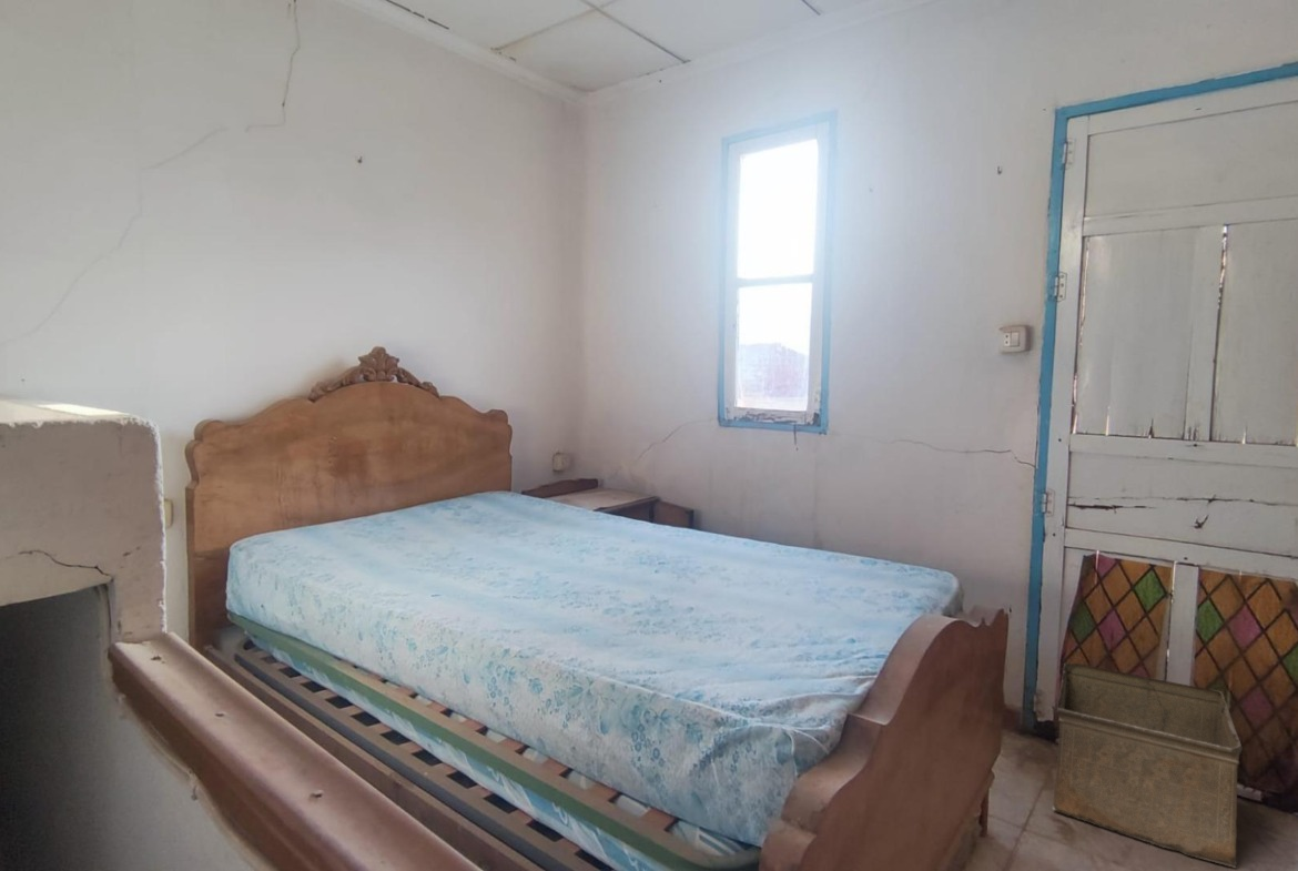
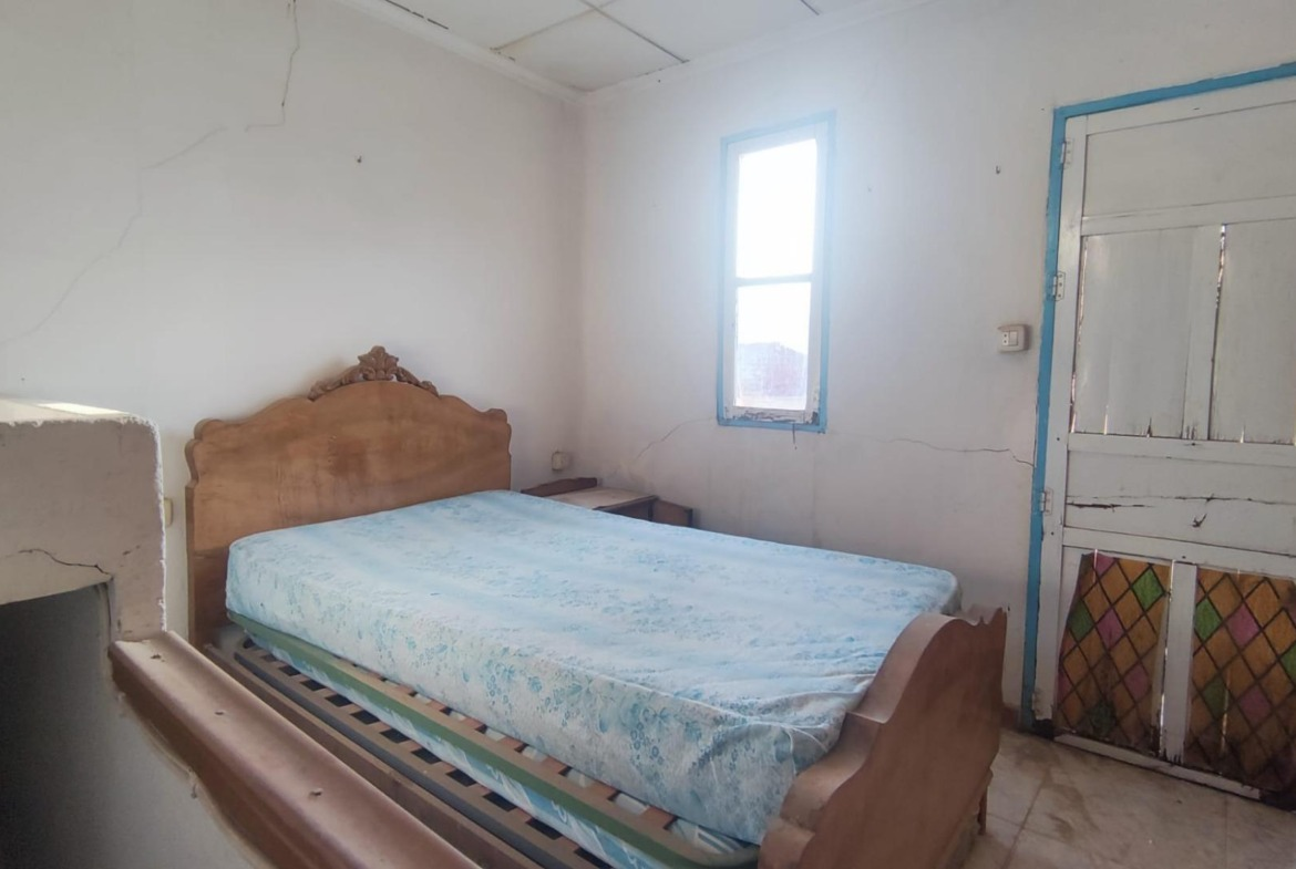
- storage bin (1139, 750)
